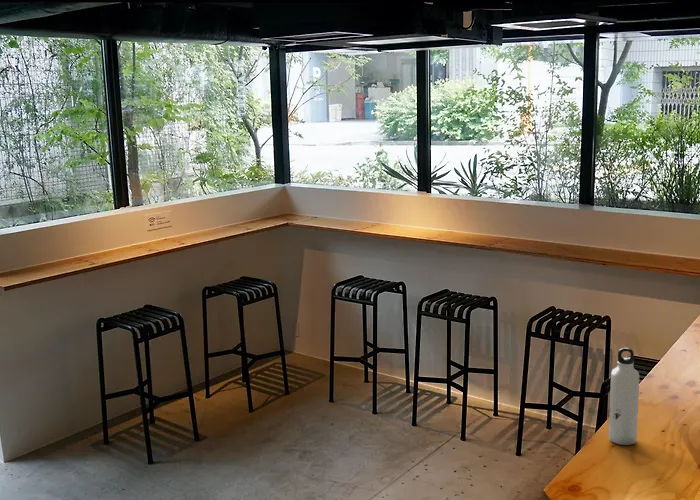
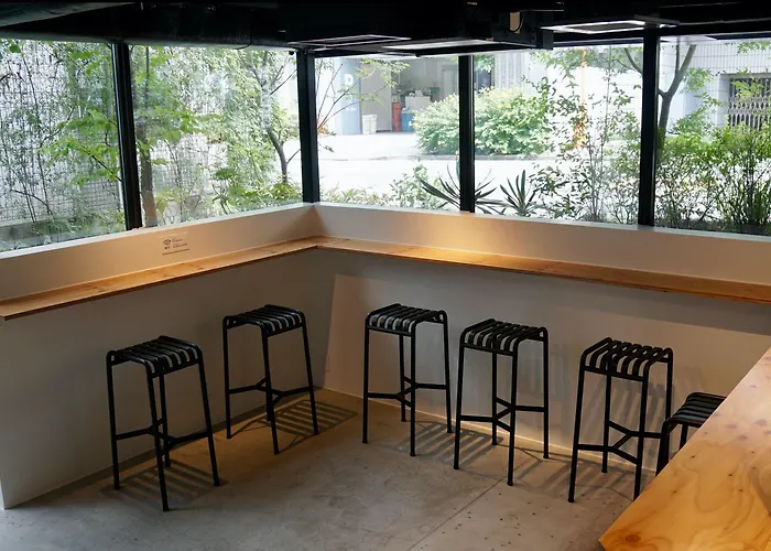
- water bottle (624, 394)
